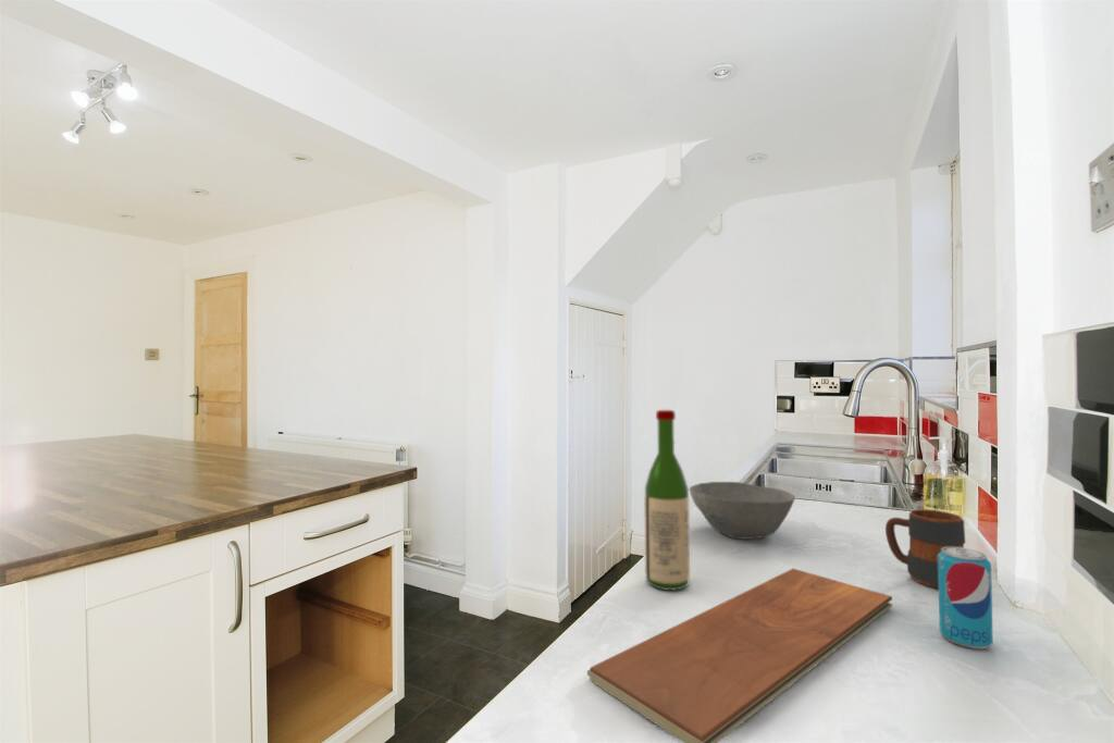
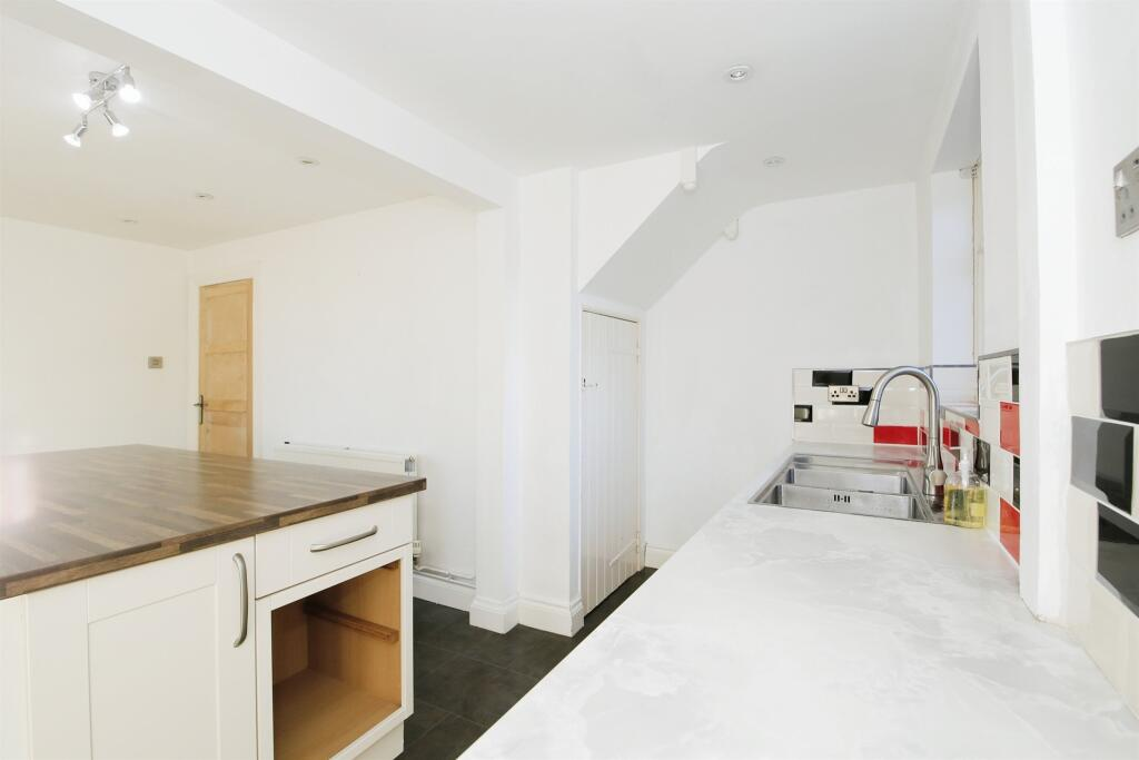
- mug (924, 545)
- beverage can (964, 595)
- chopping board (759, 631)
- wine bottle (666, 496)
- bowl (740, 510)
